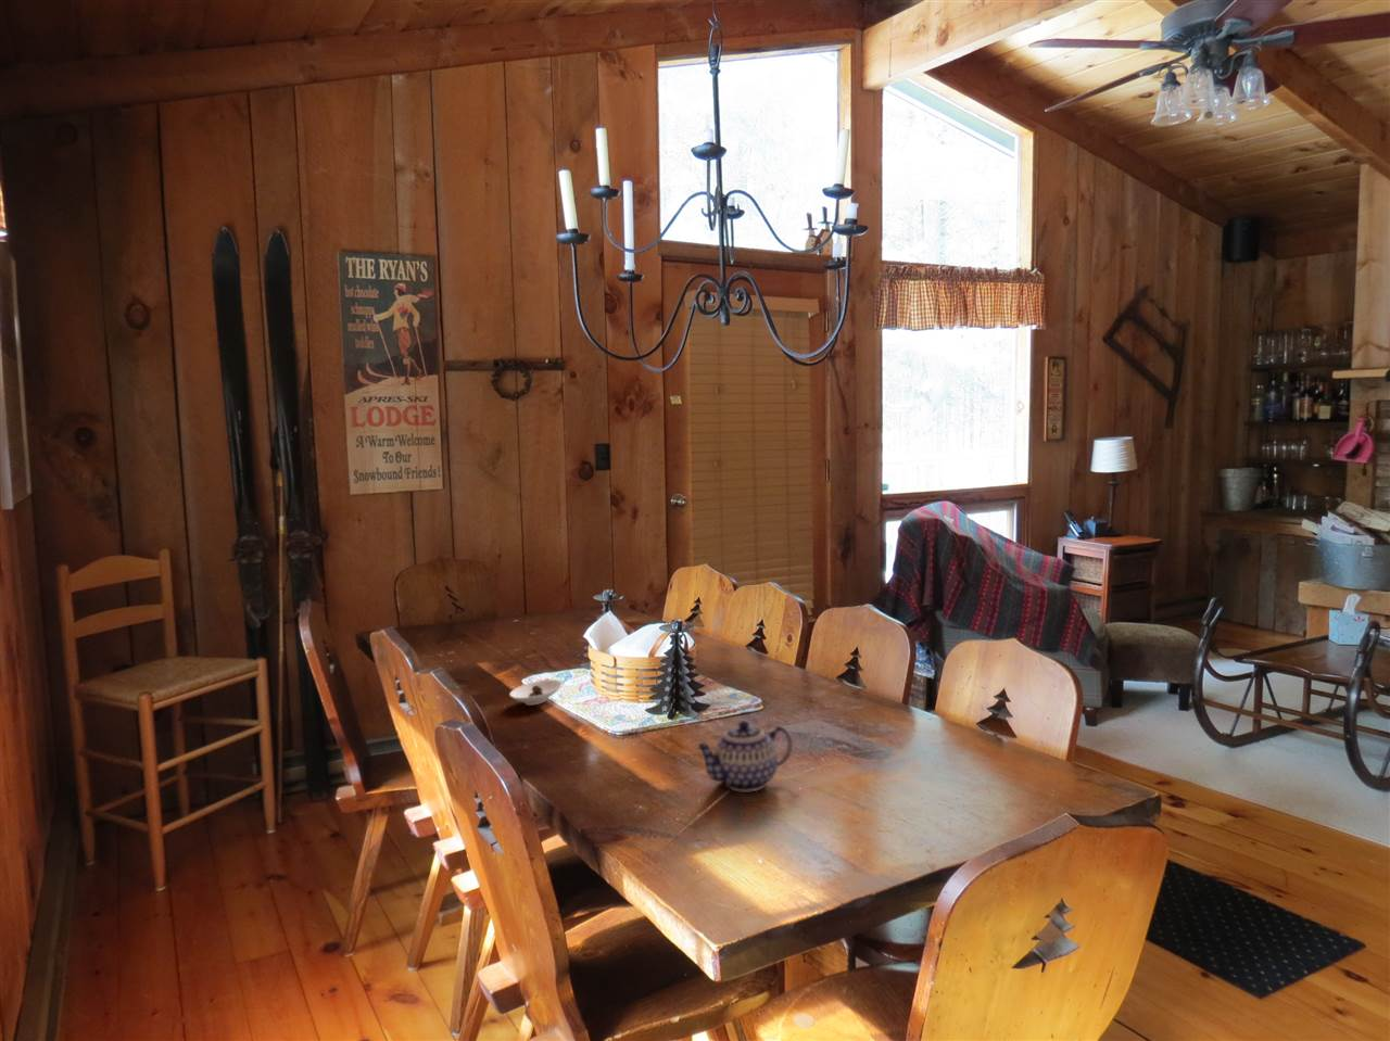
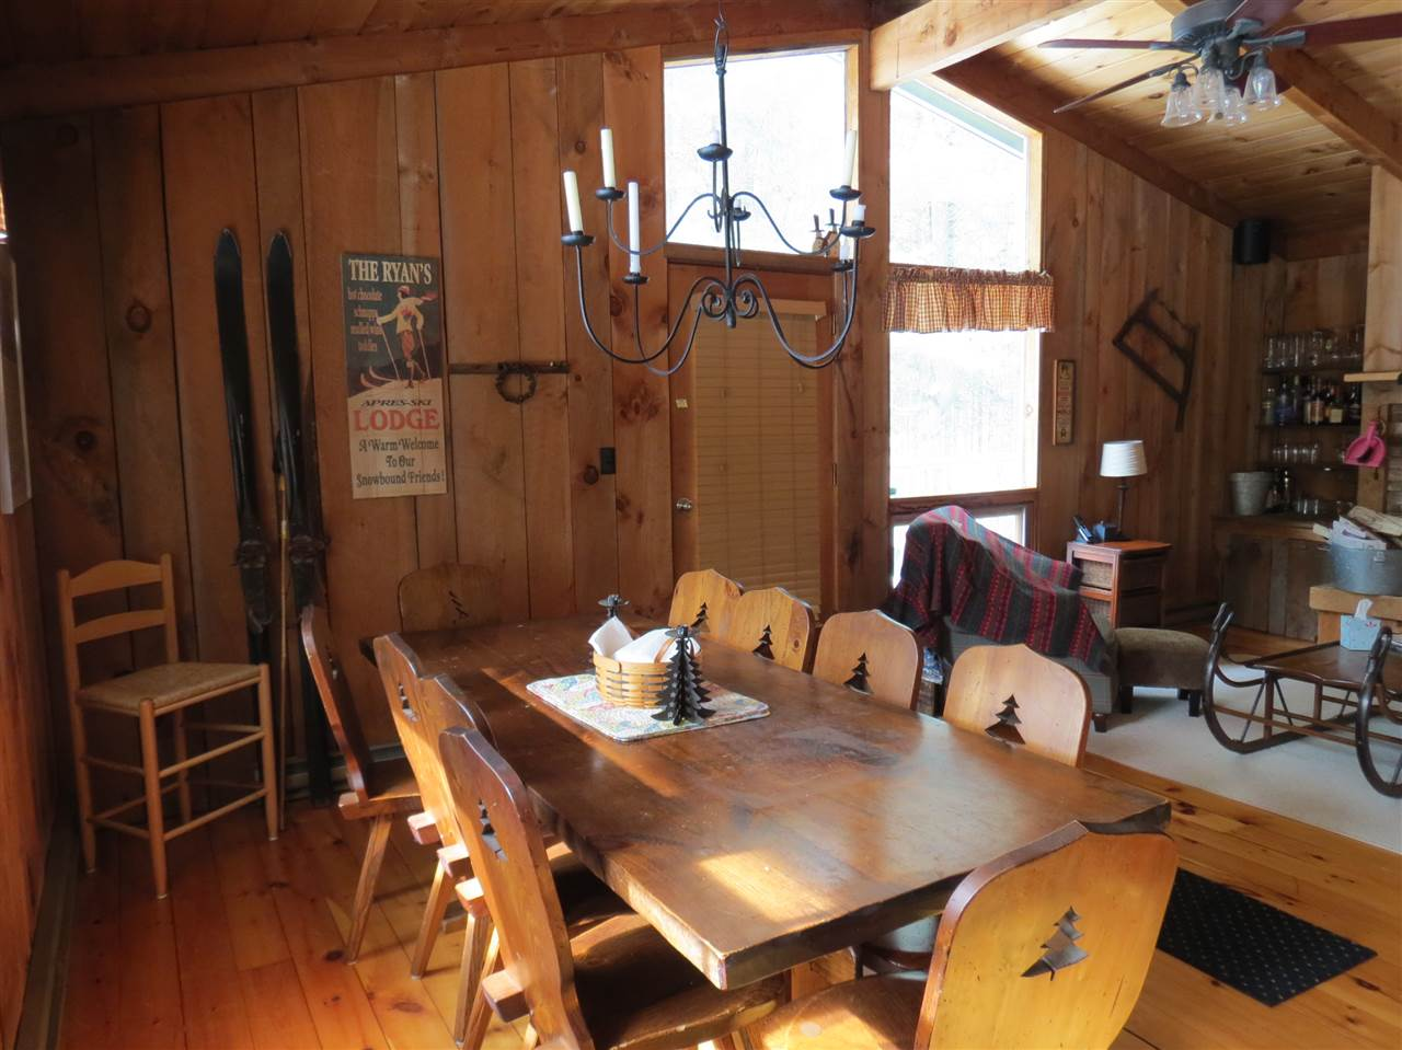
- saucer (537, 692)
- teapot (744, 752)
